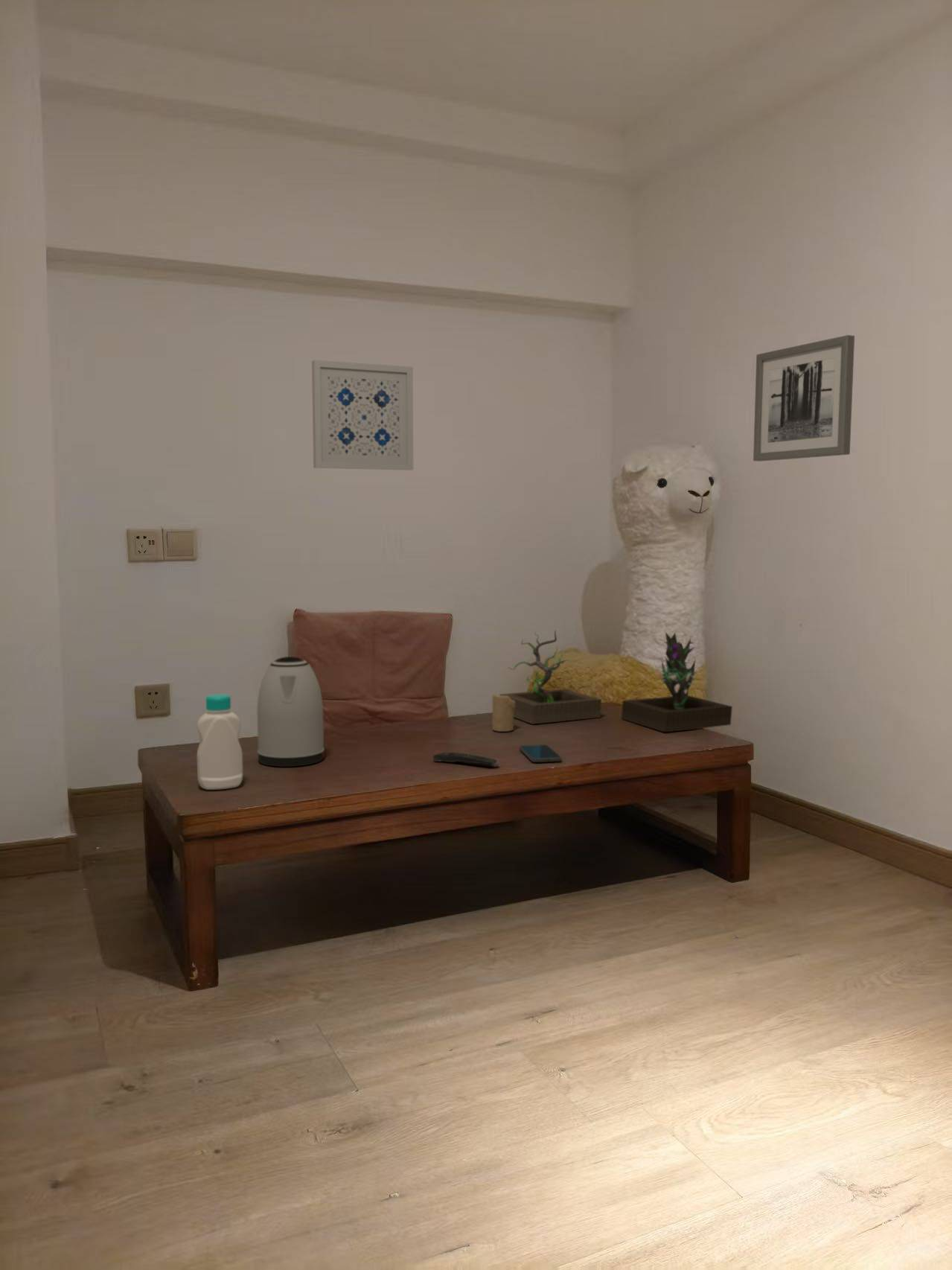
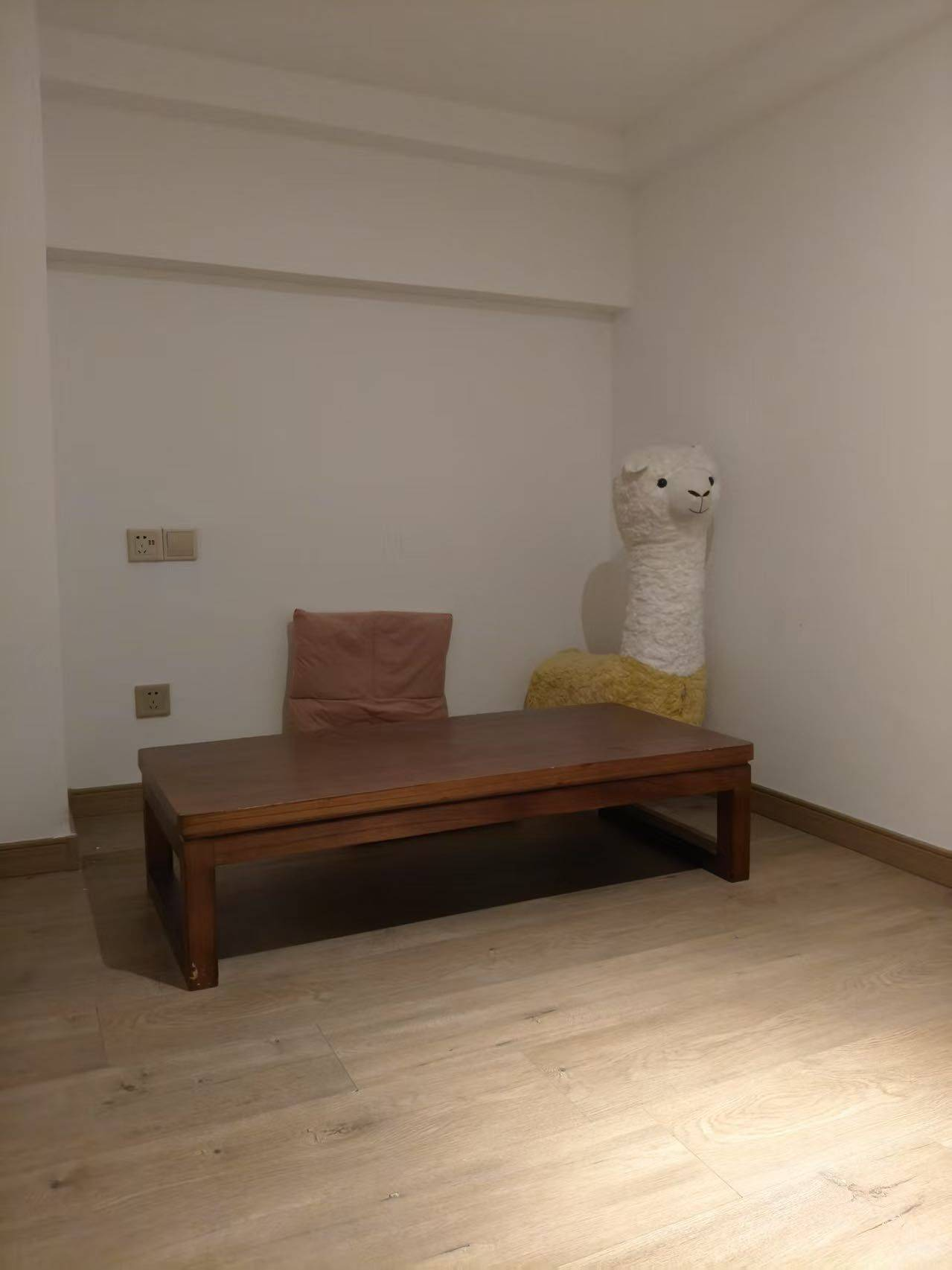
- kettle (291, 706)
- plant (601, 699)
- wall art (363, 416)
- candle (503, 712)
- smartphone (540, 753)
- wall art (800, 402)
- remote control (467, 759)
- bottle (219, 741)
